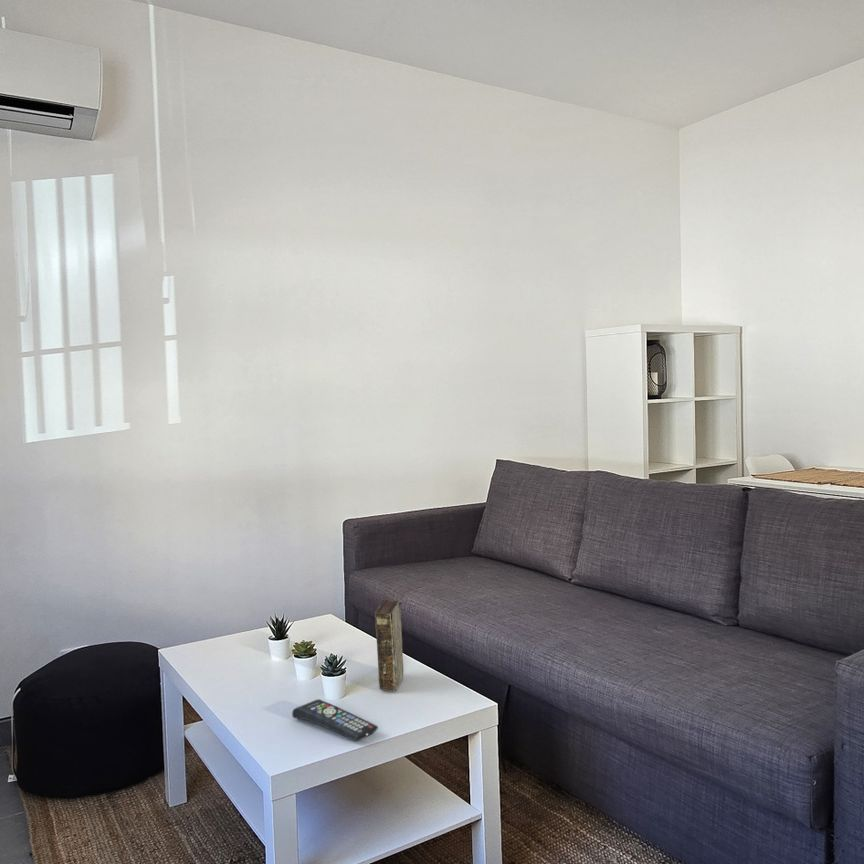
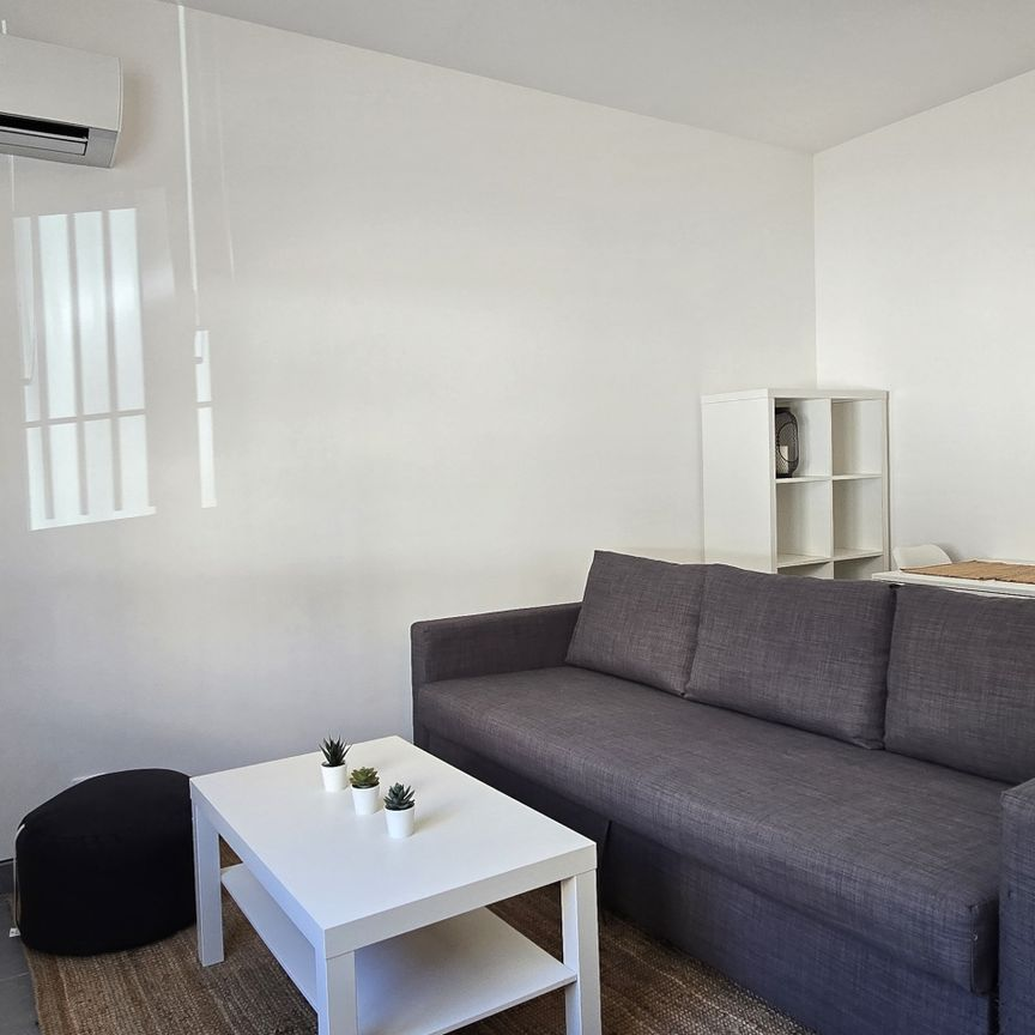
- remote control (333, 719)
- book (390, 644)
